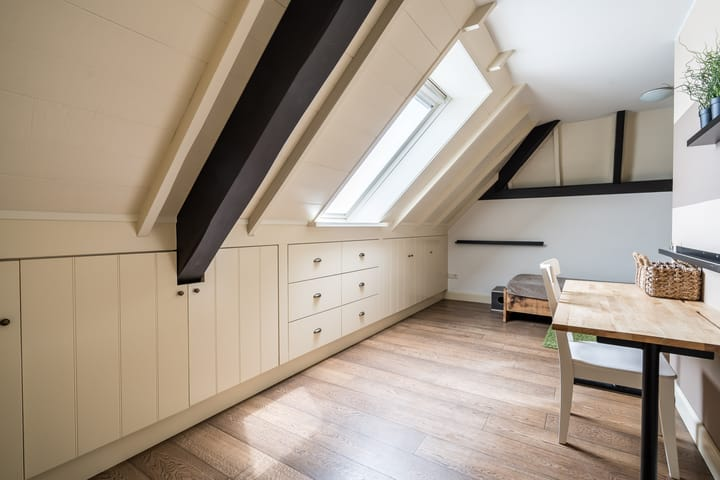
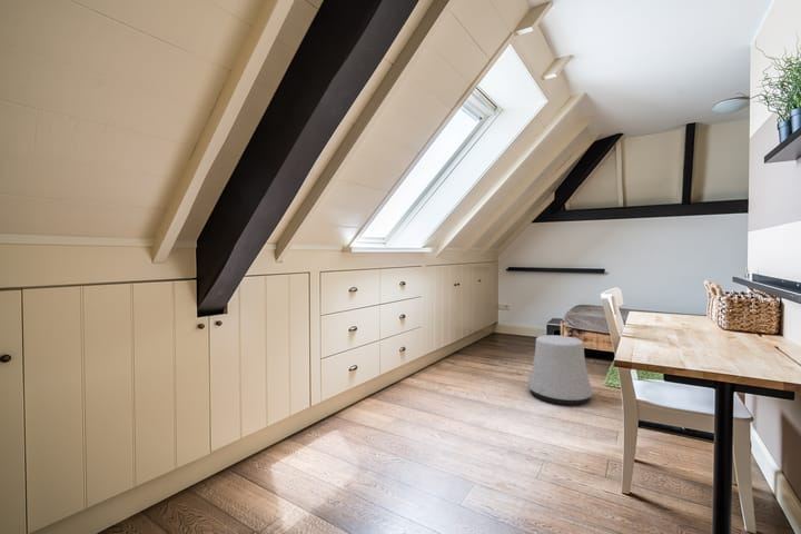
+ stool (558, 367)
